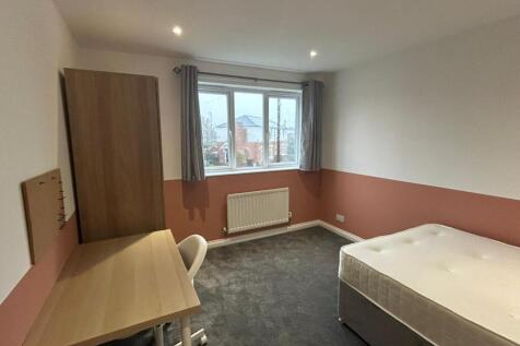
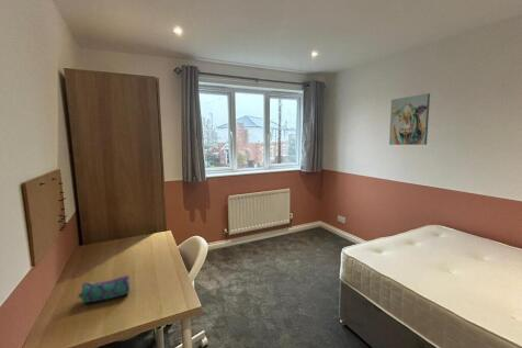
+ pencil case (105, 288)
+ wall art (408, 121)
